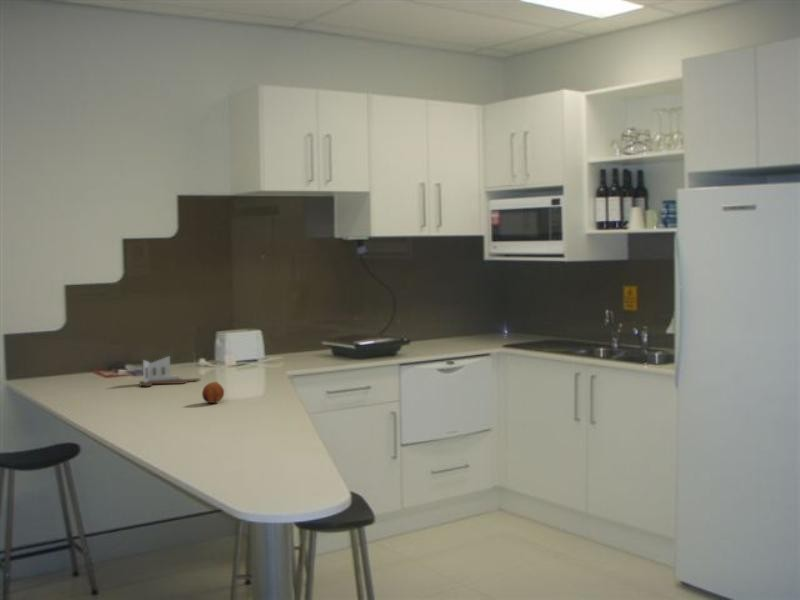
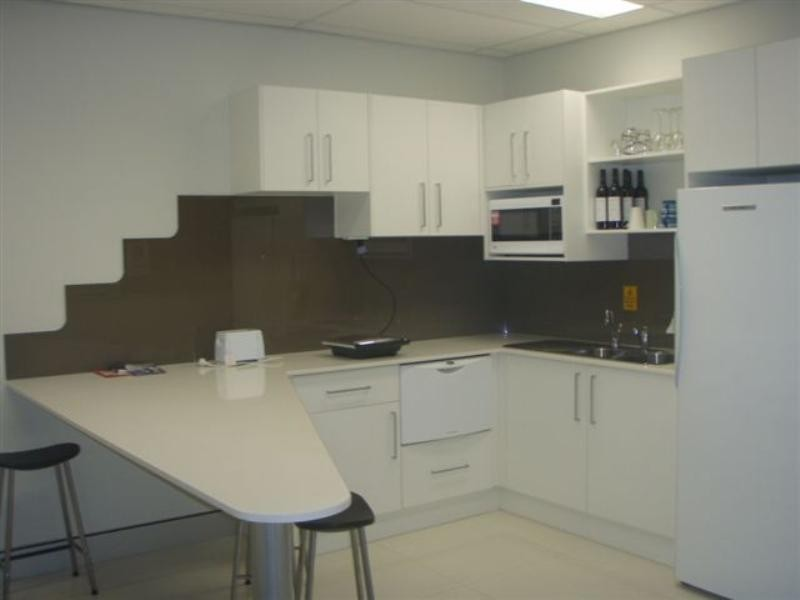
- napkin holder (167, 369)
- fruit (213, 392)
